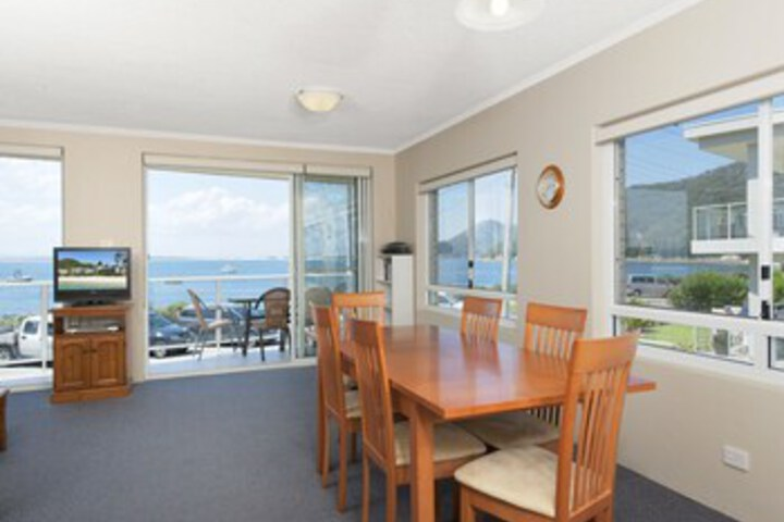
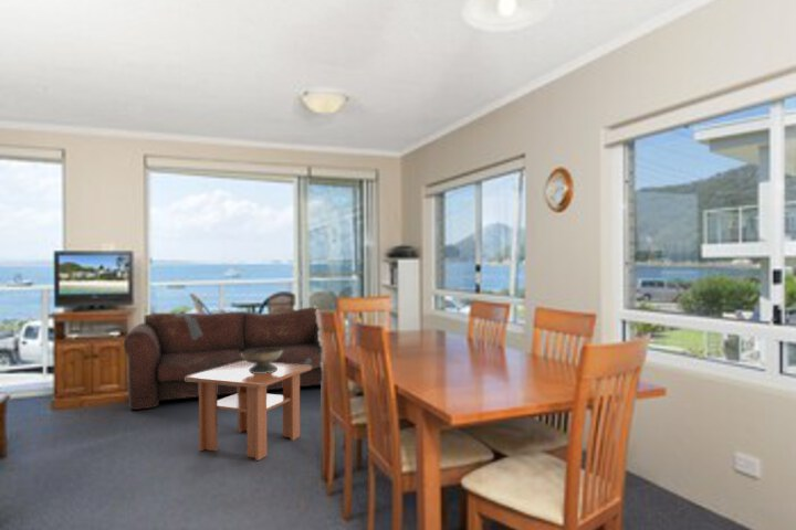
+ decorative bowl (261, 360)
+ coffee table (251, 406)
+ sofa (242, 350)
